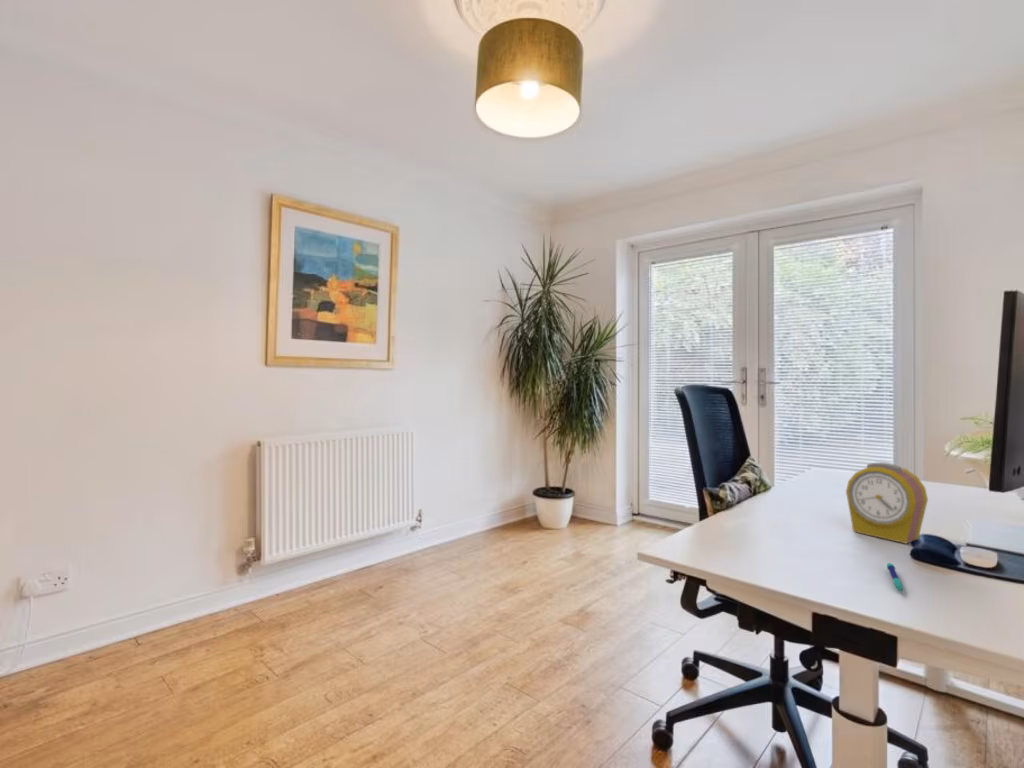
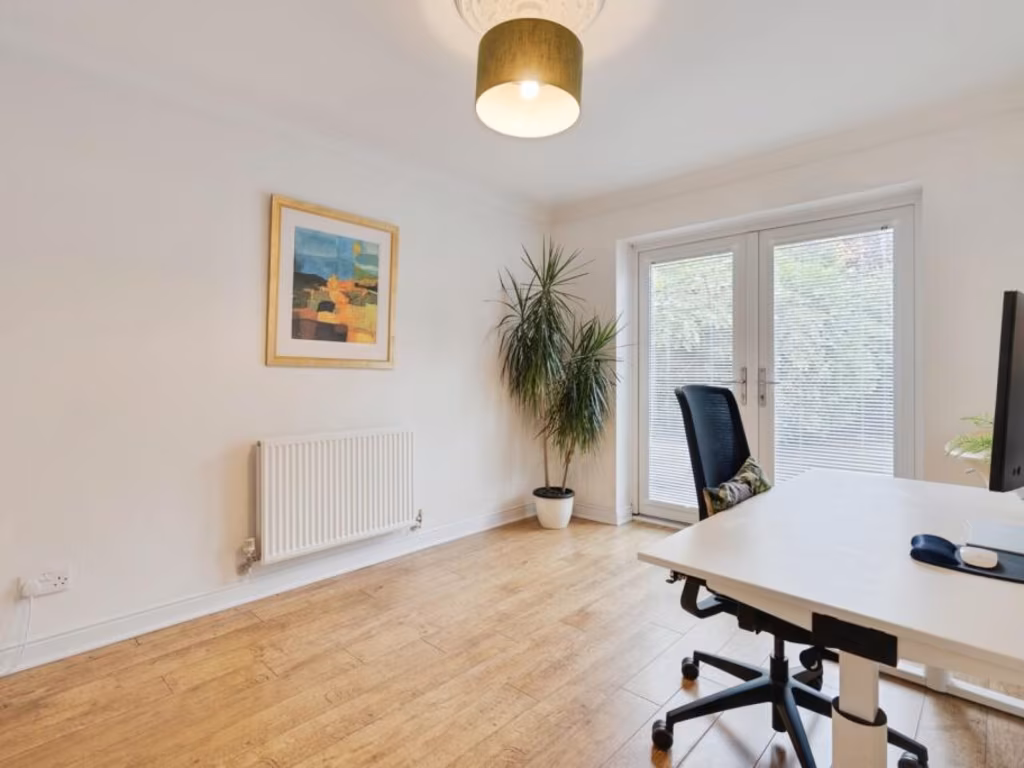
- pen (894, 576)
- alarm clock (885, 498)
